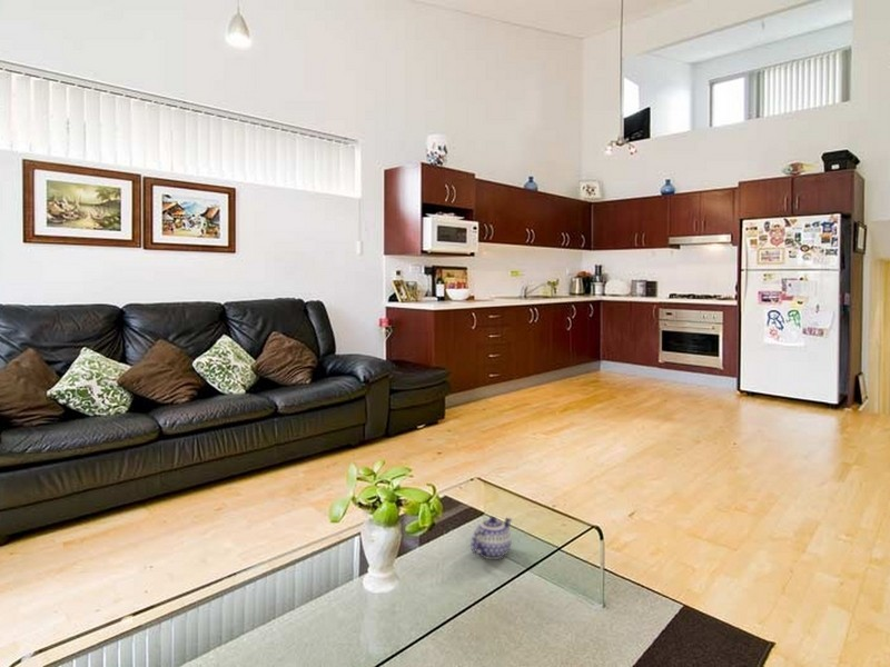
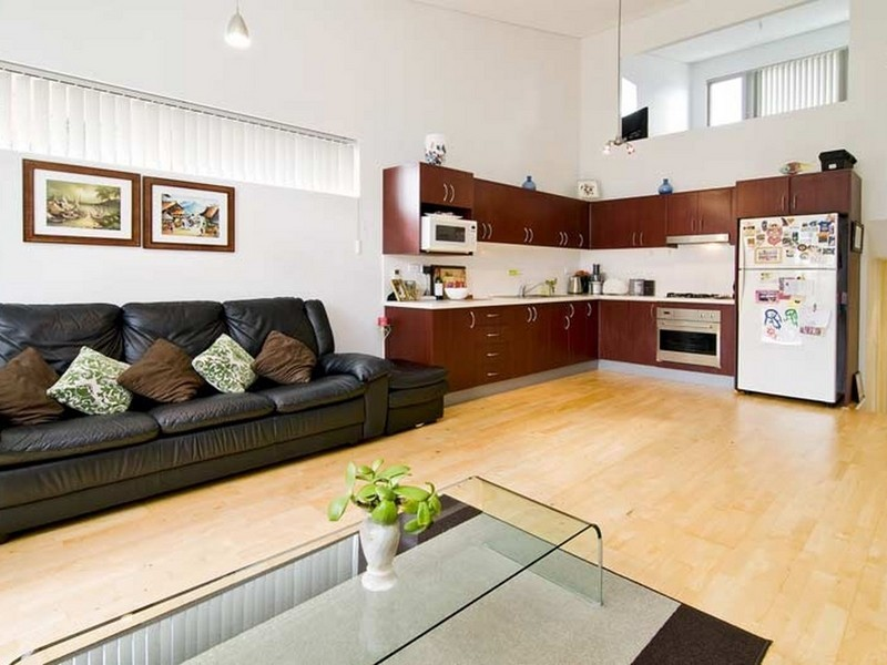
- teapot (492, 535)
